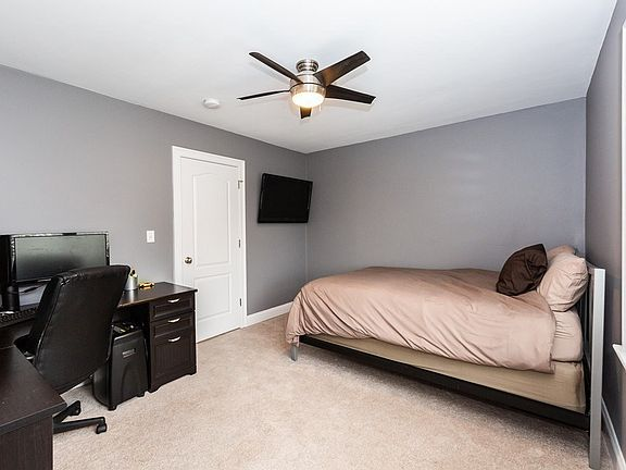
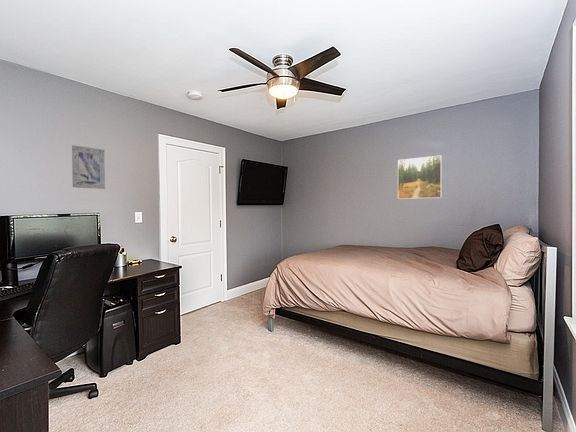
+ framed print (418, 178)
+ wall art (89, 167)
